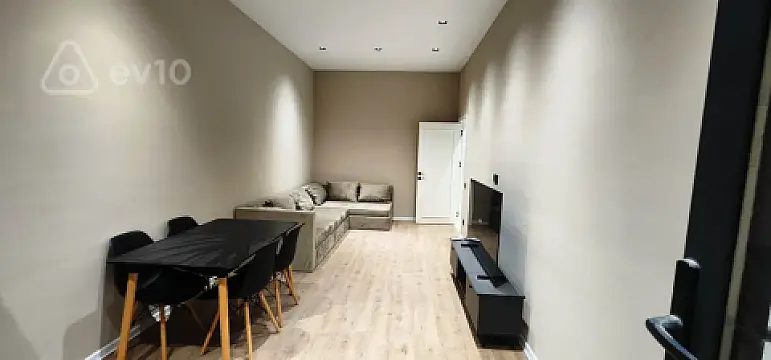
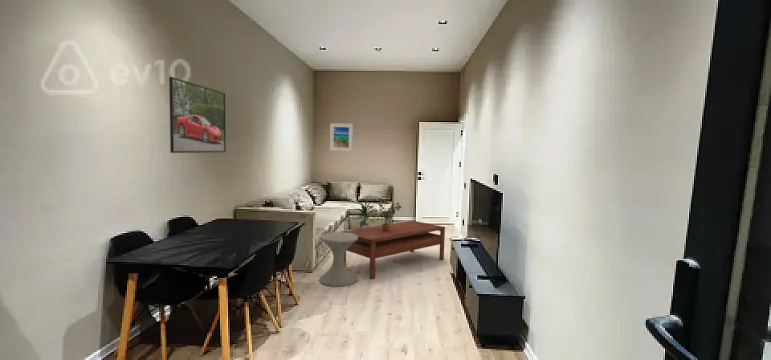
+ side table (338, 258)
+ coffee table (394, 246)
+ potted plant (385, 215)
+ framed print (201, 119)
+ indoor plant (364, 216)
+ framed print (341, 137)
